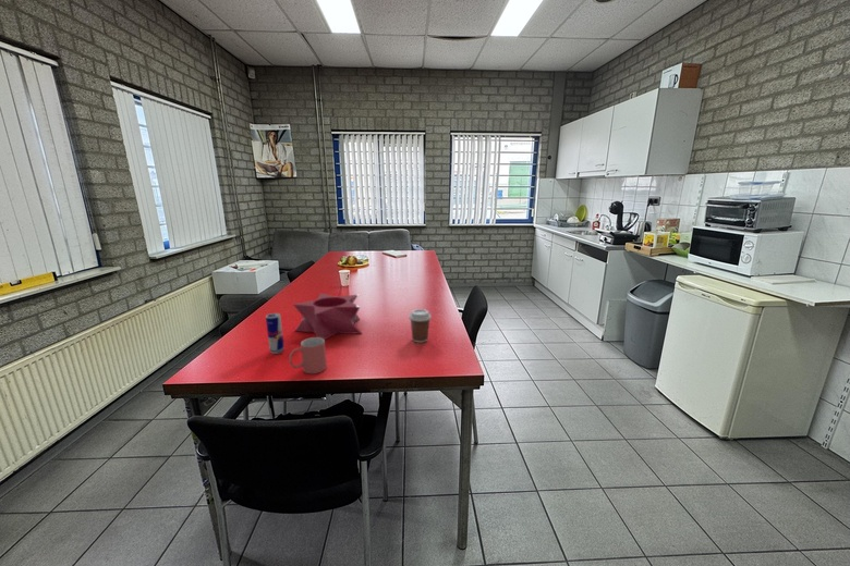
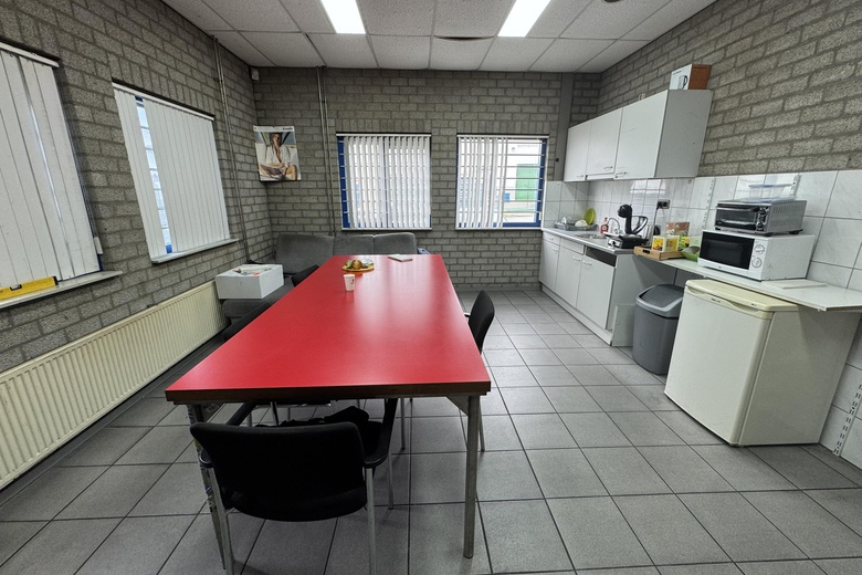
- mug (307, 356)
- coffee cup (420, 325)
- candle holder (329, 313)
- beverage can (275, 333)
